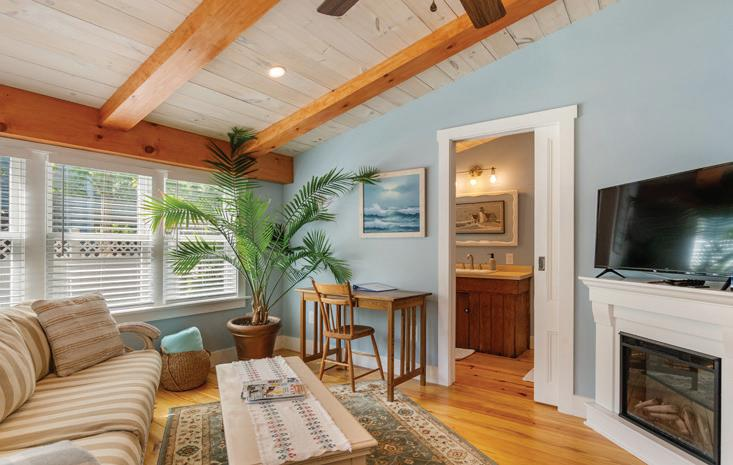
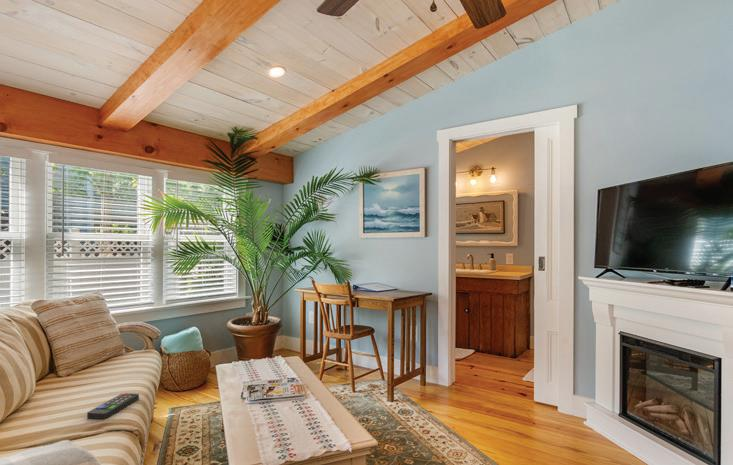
+ remote control (114, 404)
